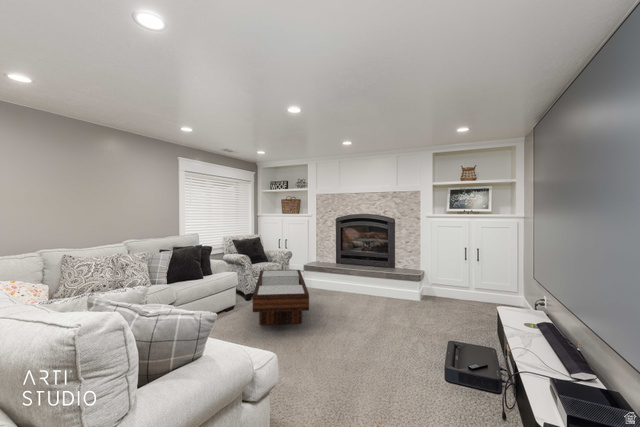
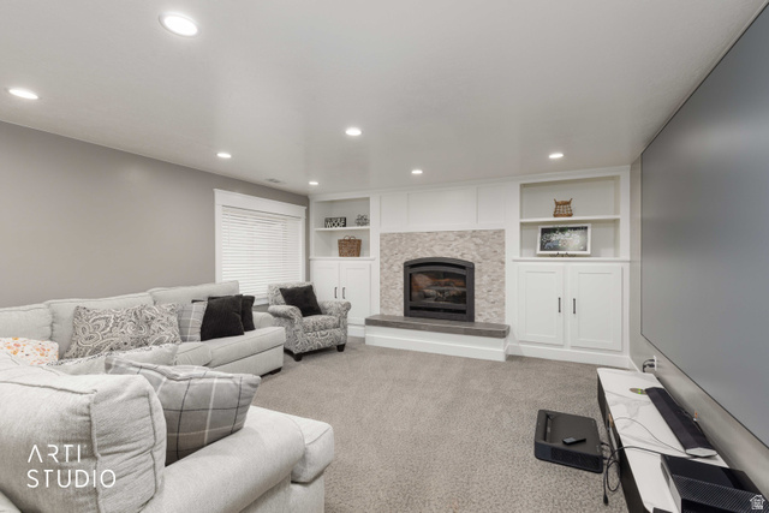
- coffee table (280, 297)
